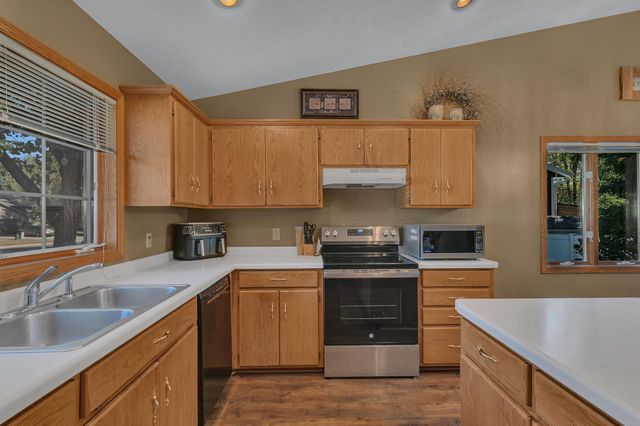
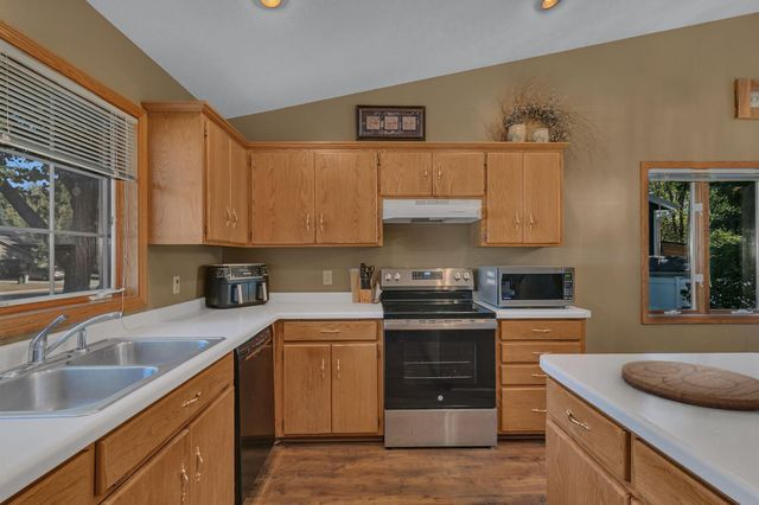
+ cutting board (691, 381)
